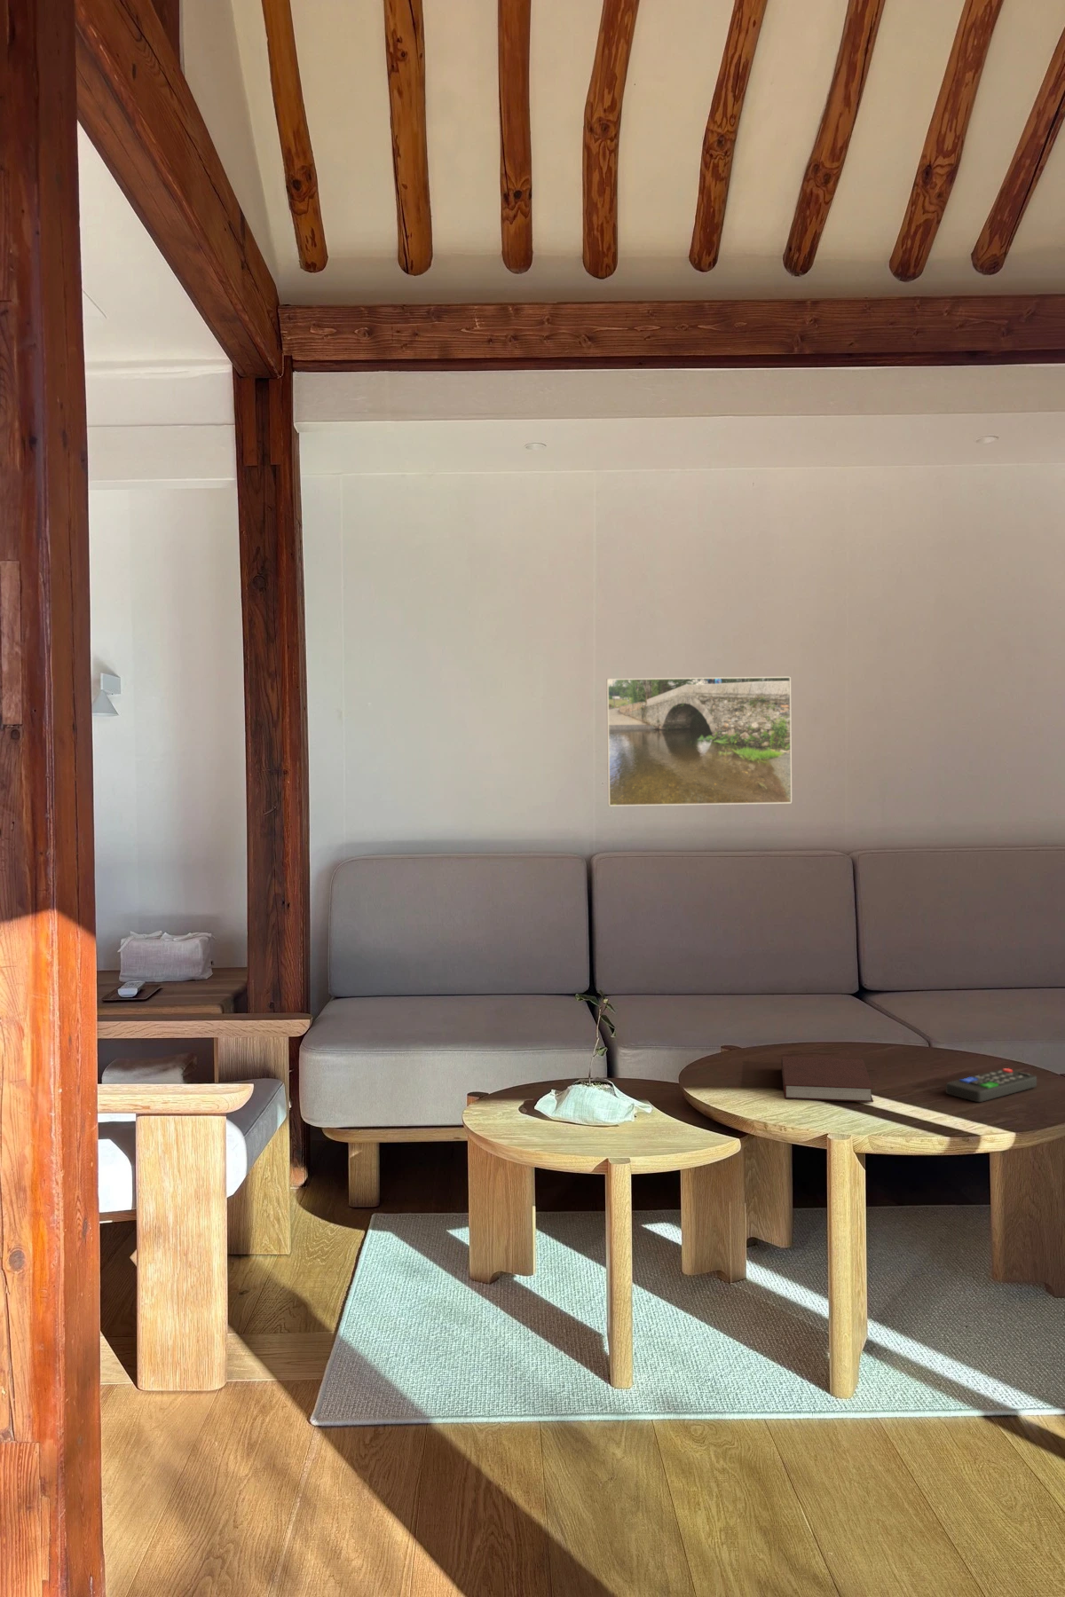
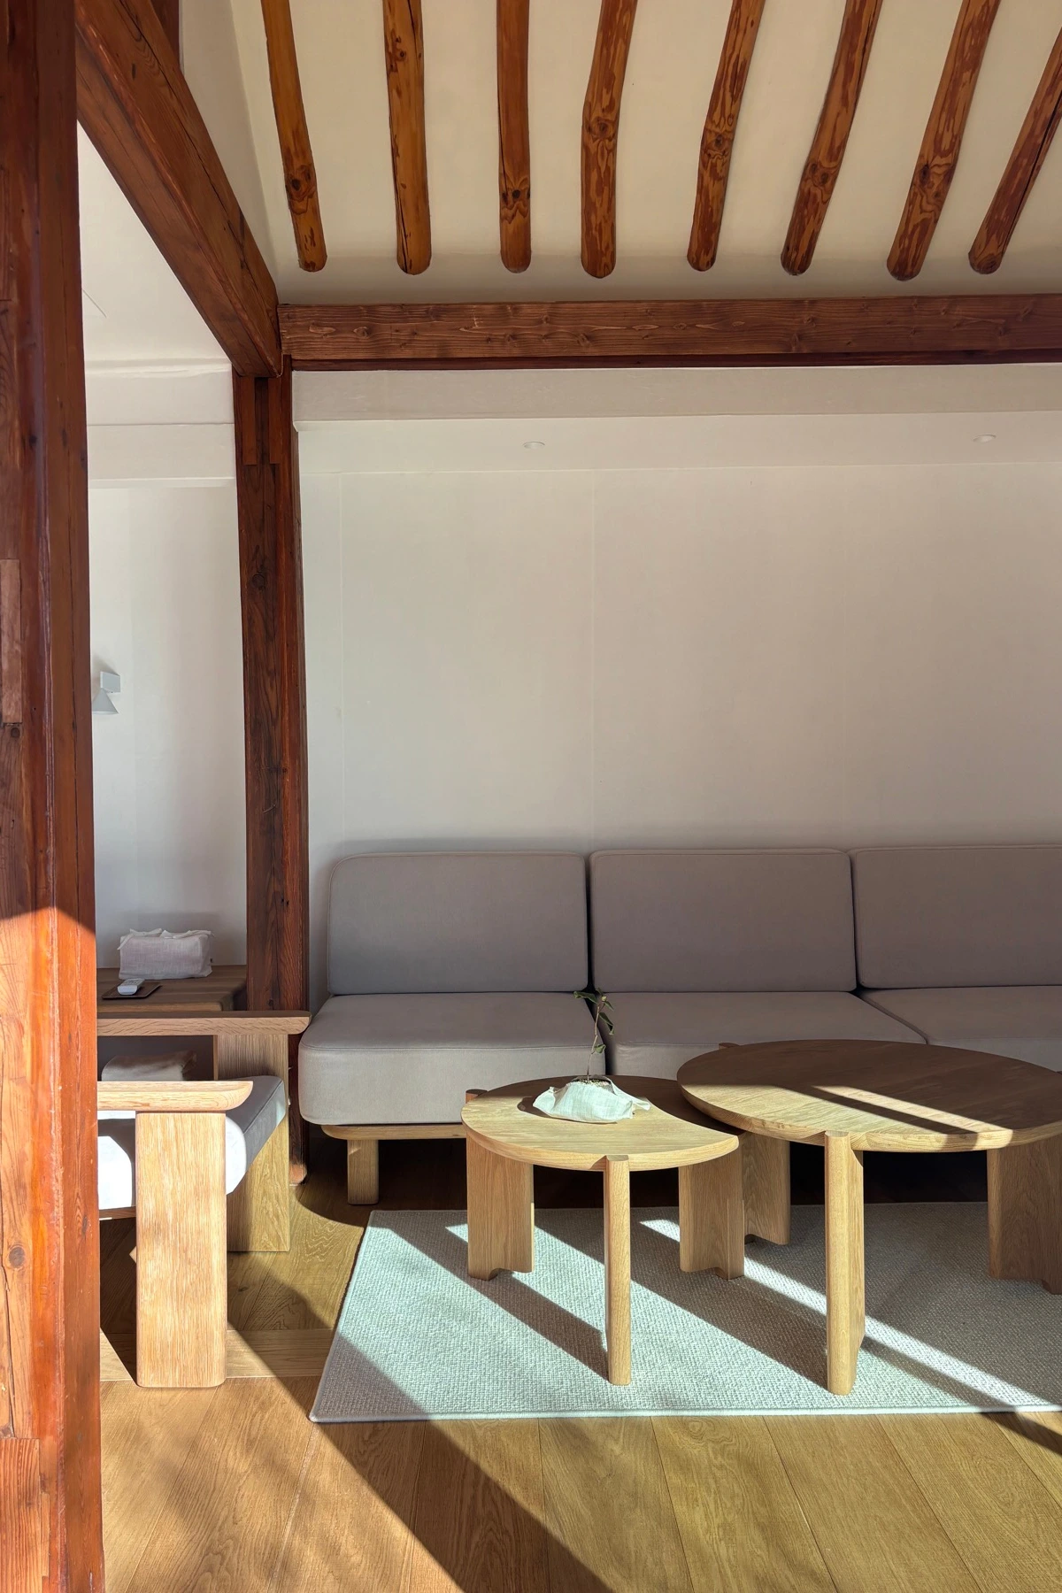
- remote control (991, 1084)
- notebook (825, 1078)
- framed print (699, 740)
